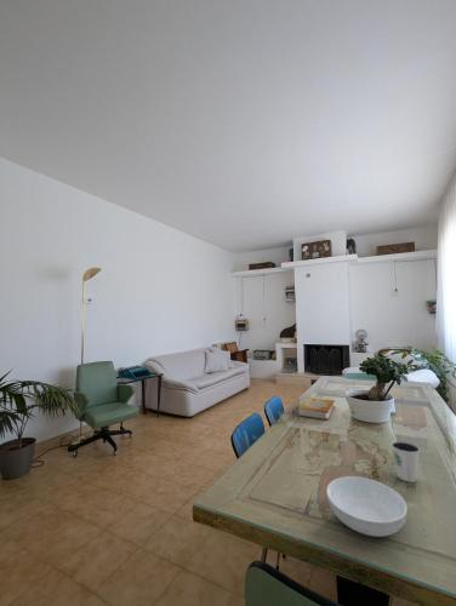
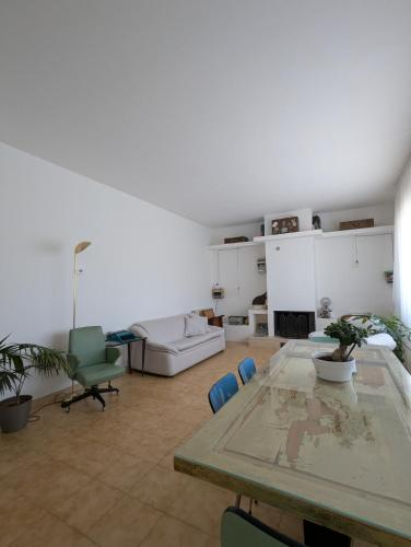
- book (317, 407)
- serving bowl (365, 508)
- dixie cup (405, 462)
